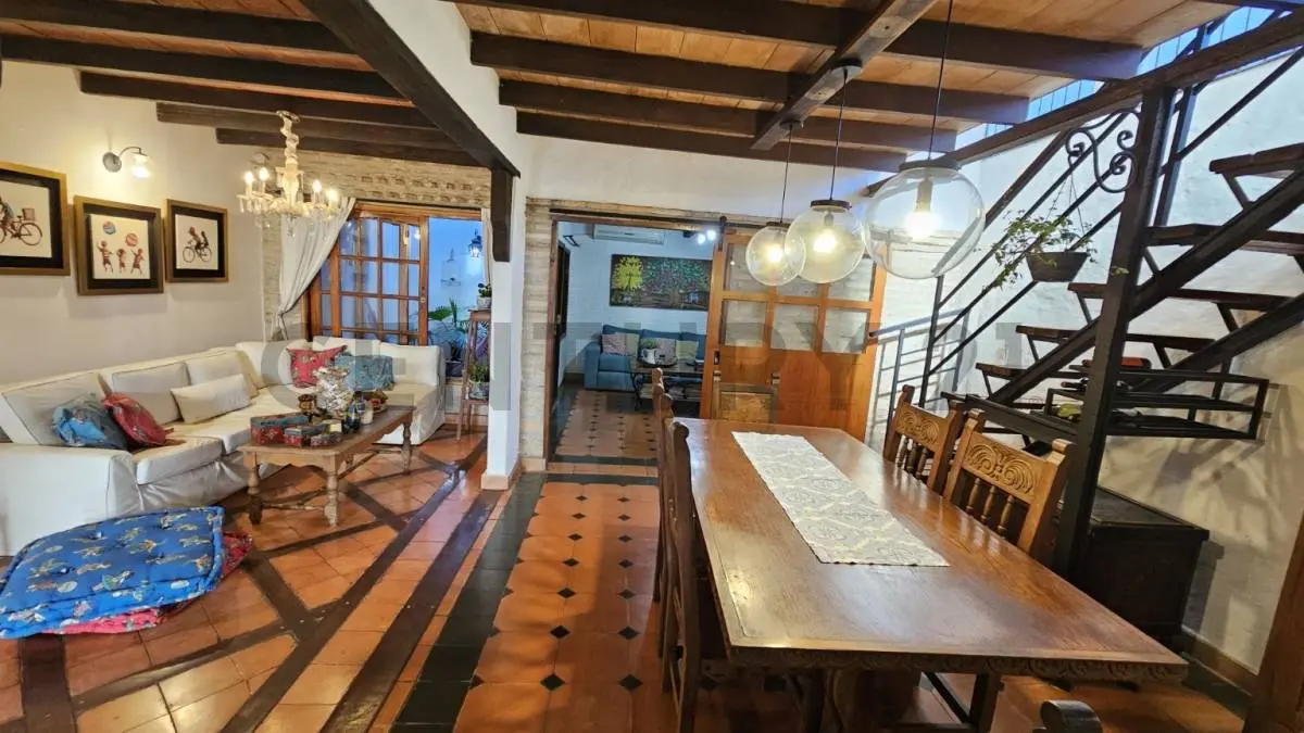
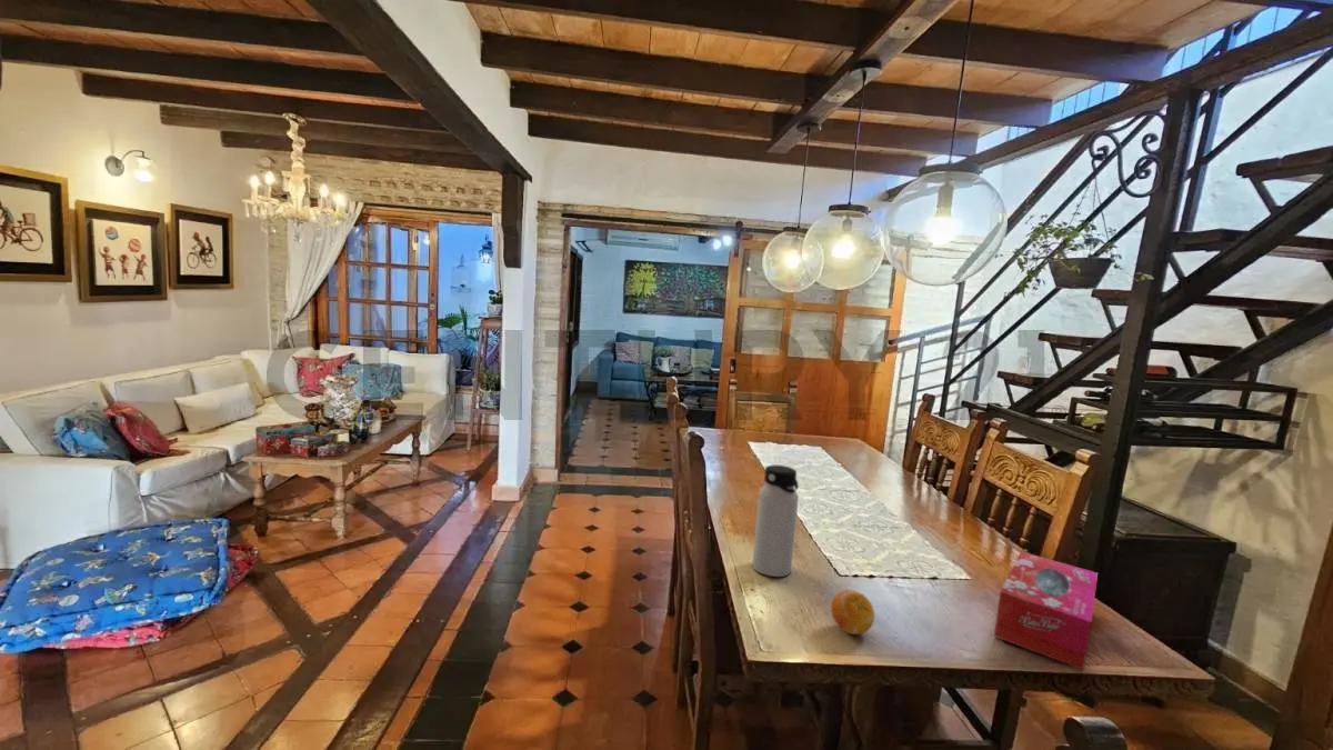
+ tissue box (1048, 602)
+ water bottle (775, 518)
+ fruit (852, 611)
